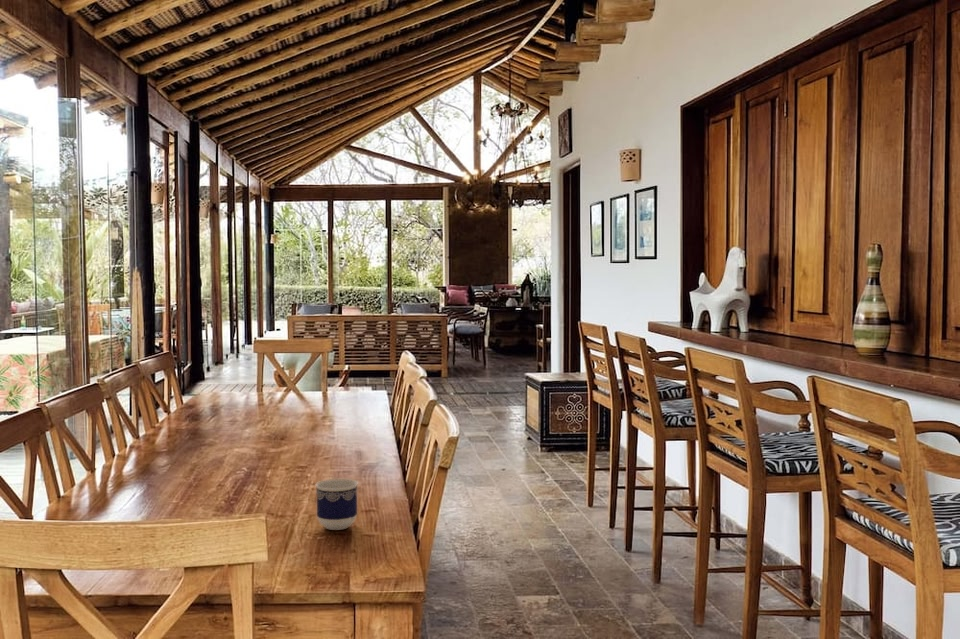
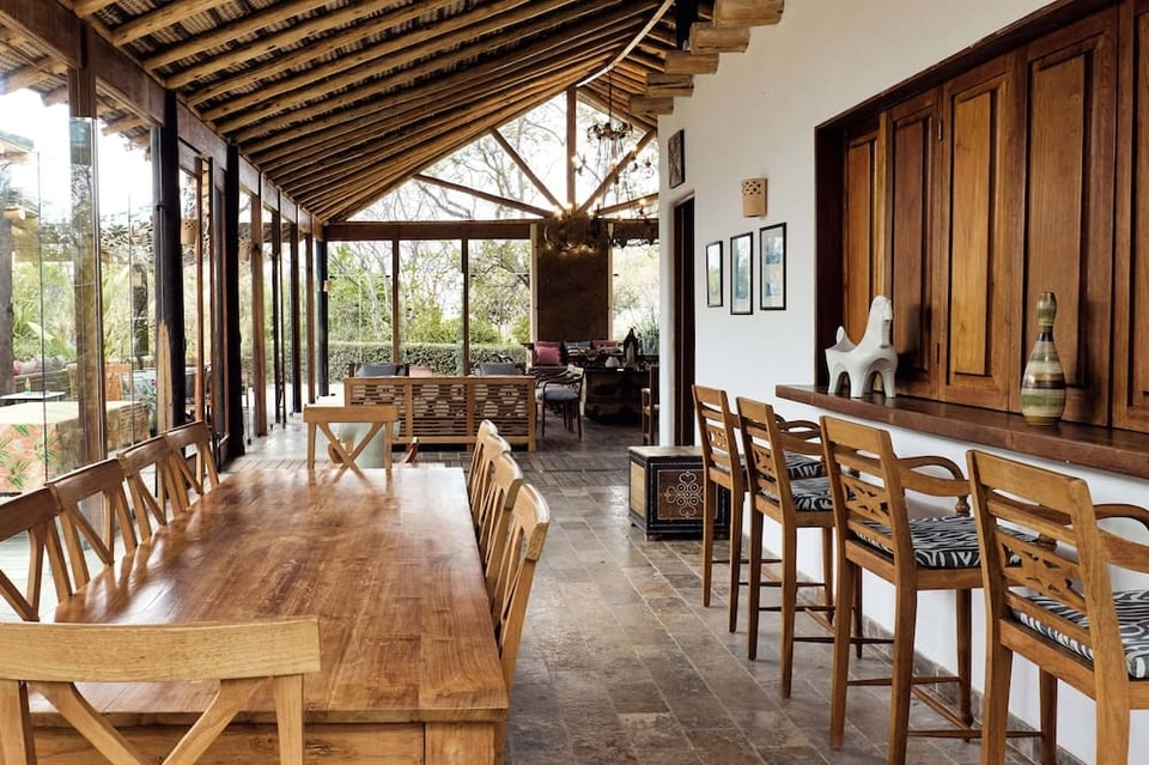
- cup (335, 503)
